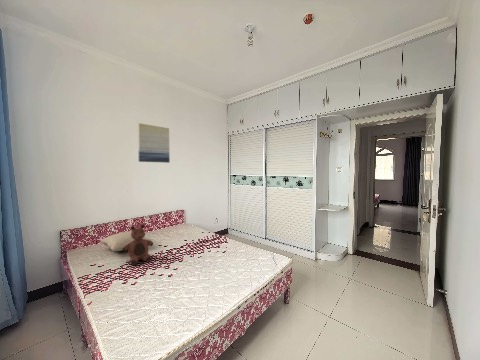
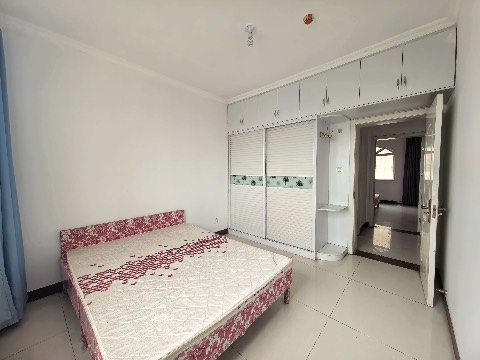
- pillow (126, 240)
- teddy bear (139, 243)
- wall art (154, 144)
